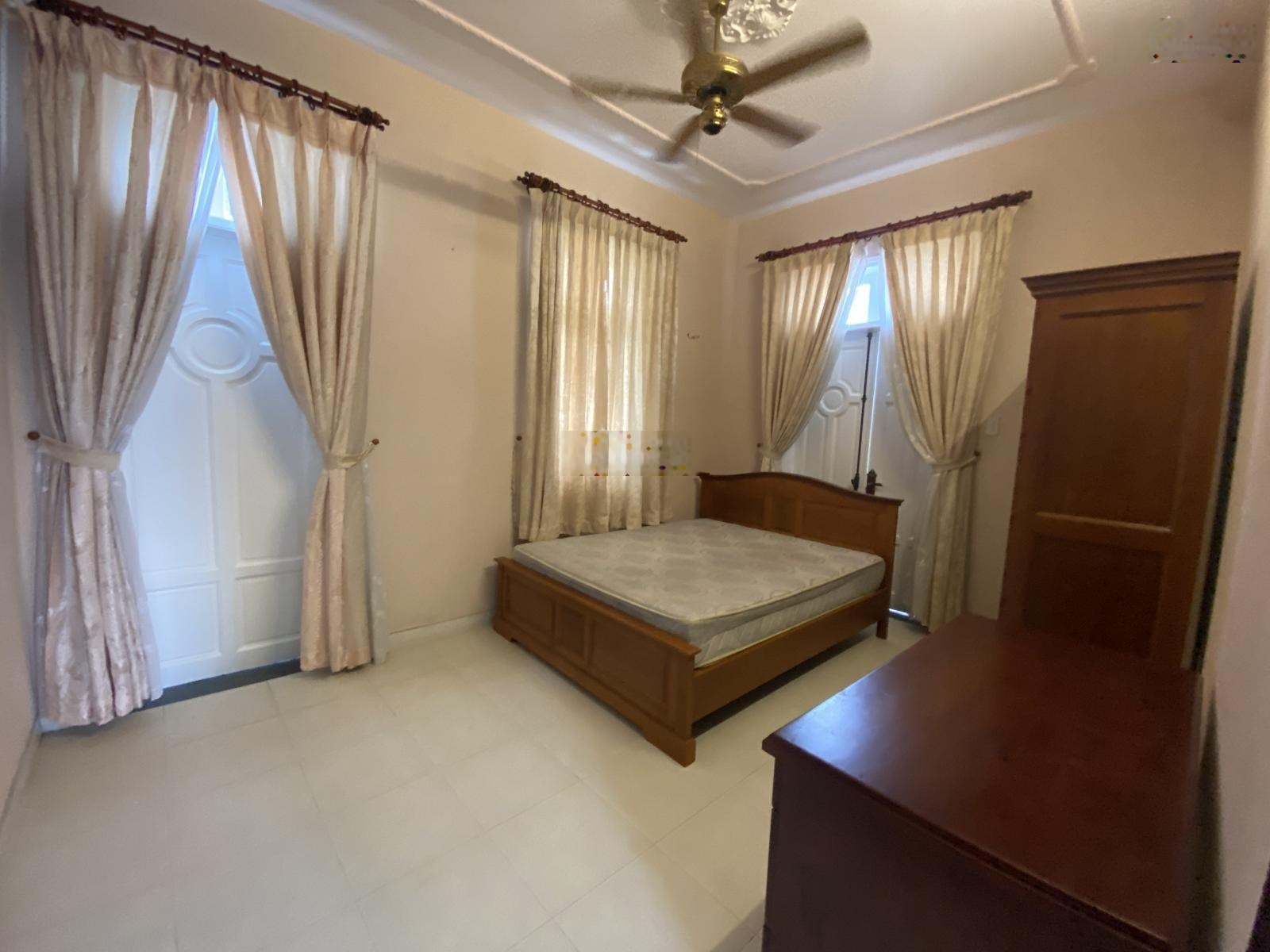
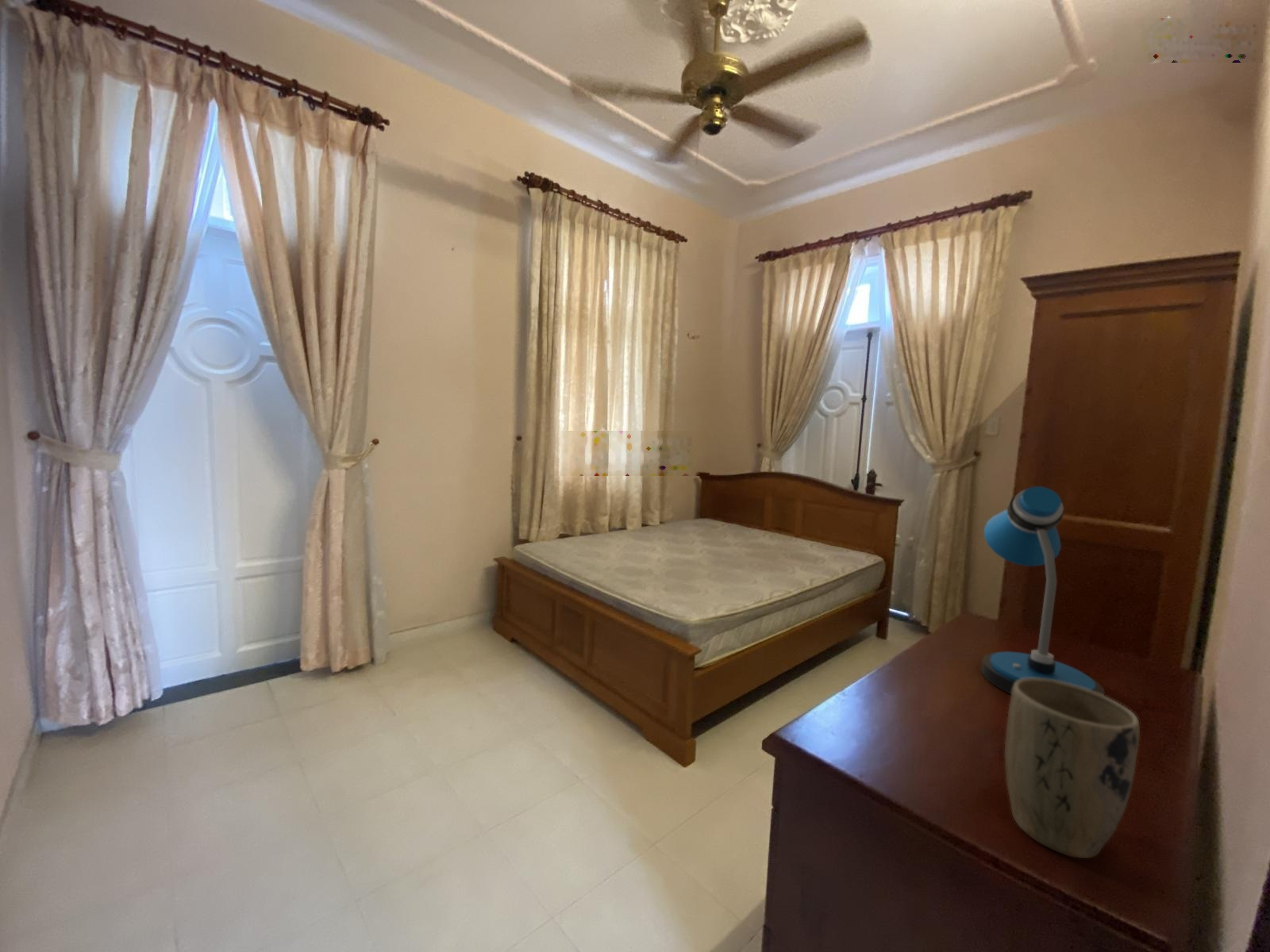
+ desk lamp (1045, 585)
+ plant pot (1064, 766)
